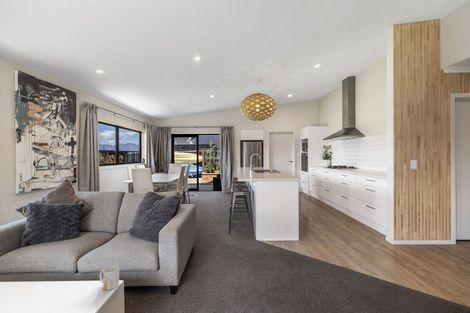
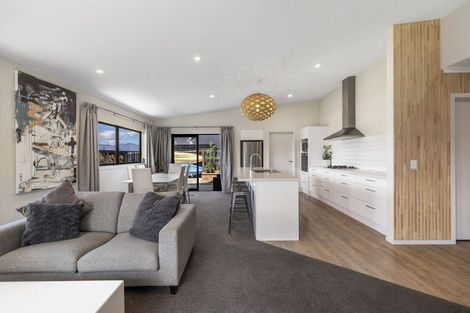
- mug (108, 277)
